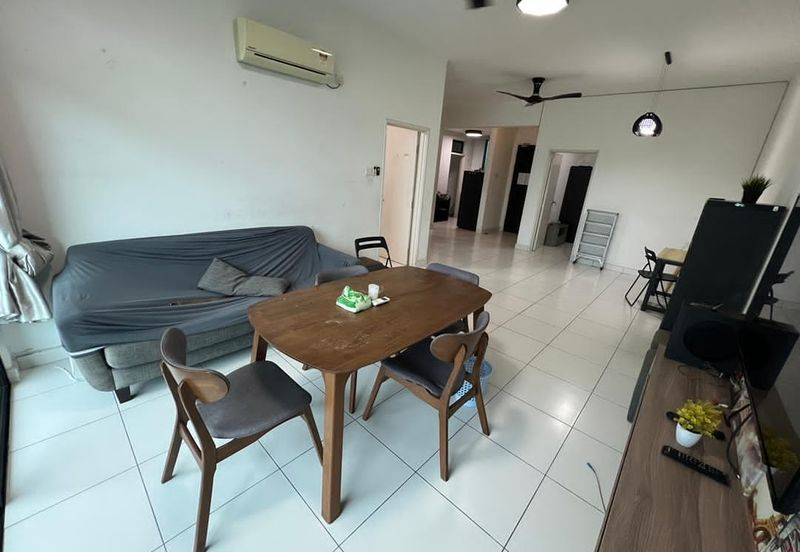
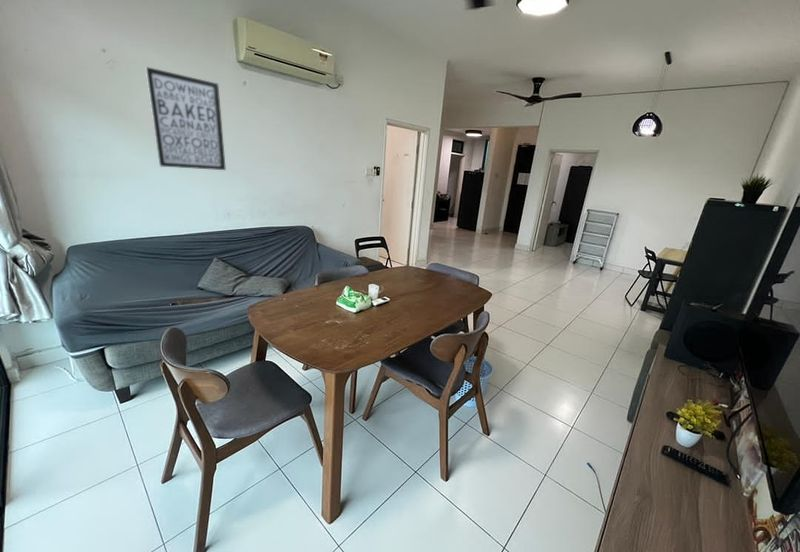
+ wall art (189, 124)
